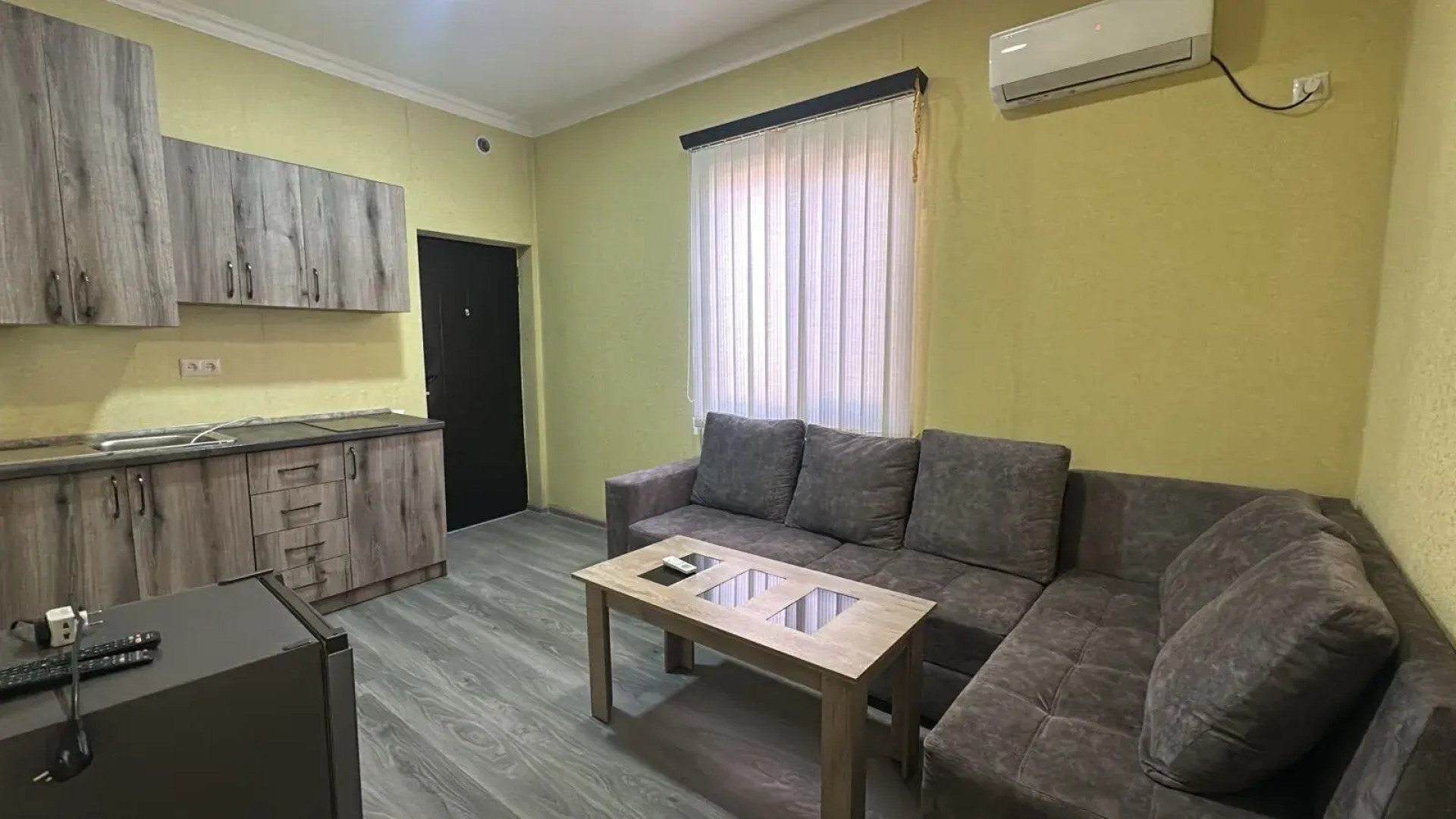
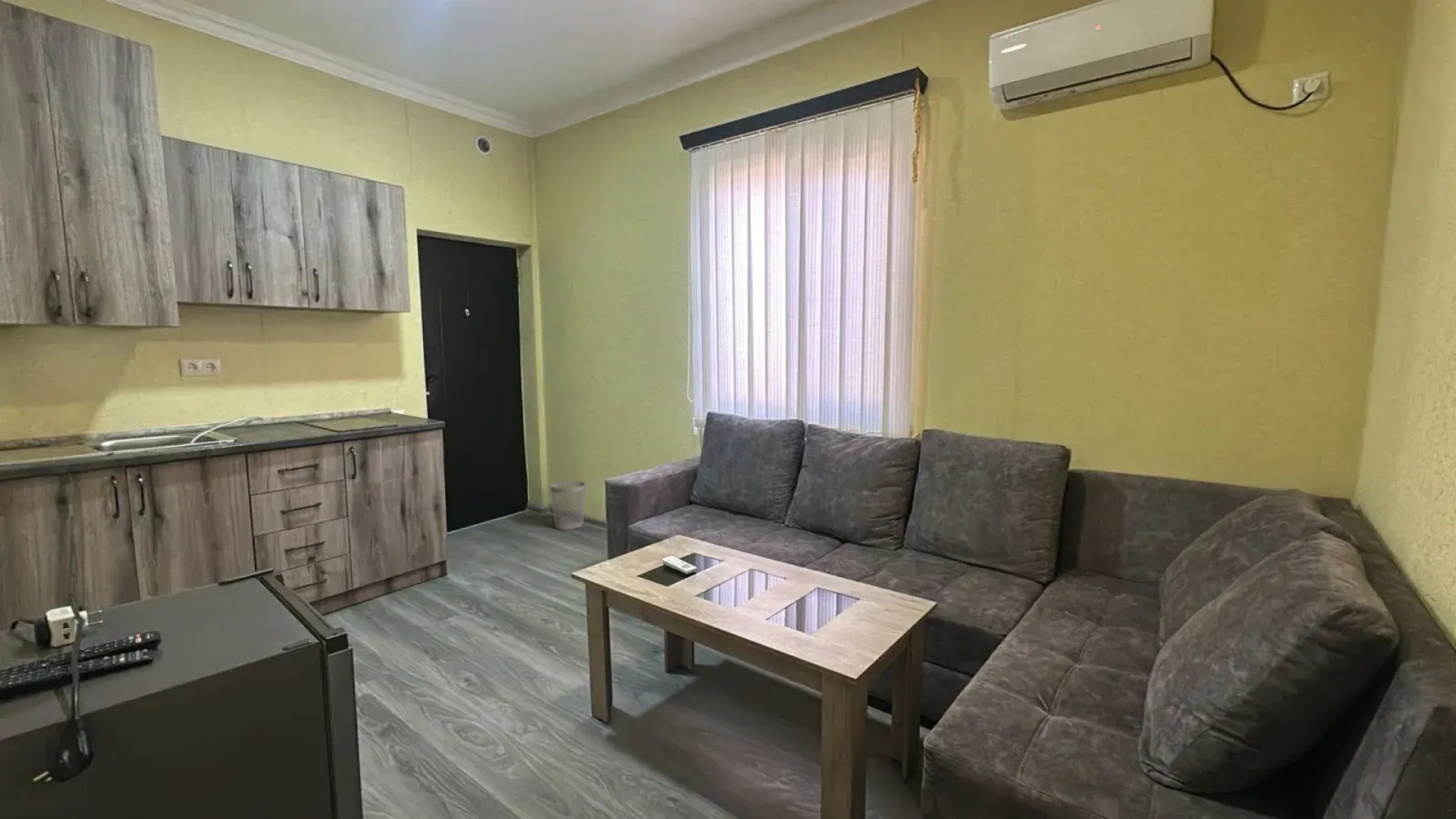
+ wastebasket (568, 506)
